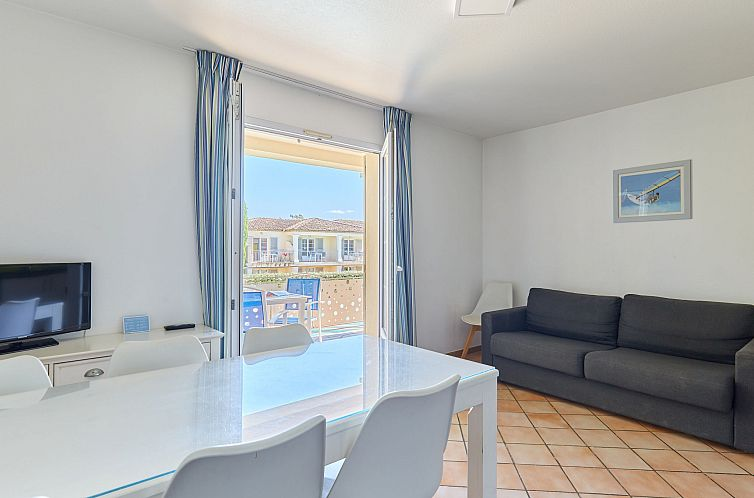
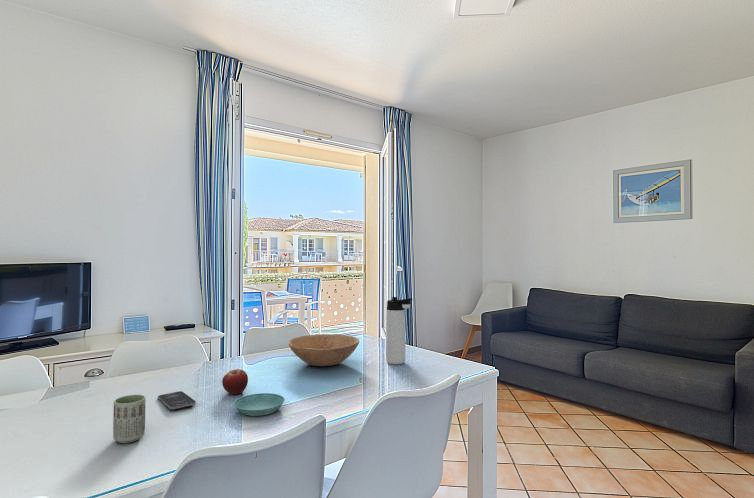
+ thermos bottle (399, 330)
+ bowl (324, 352)
+ saucer (259, 405)
+ smartphone (176, 399)
+ cup (129, 418)
+ fruit (235, 381)
